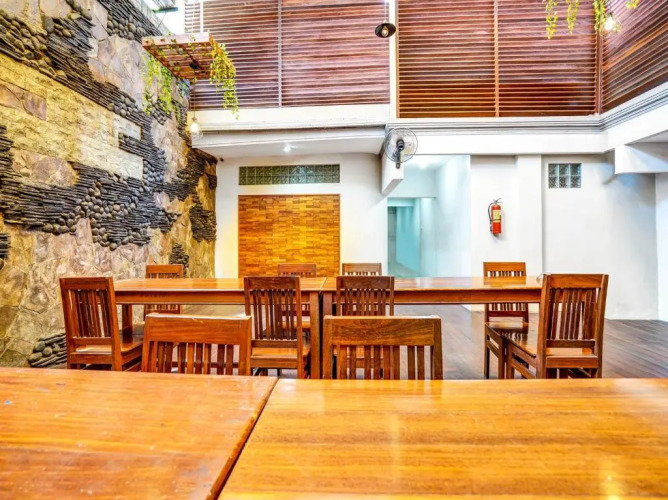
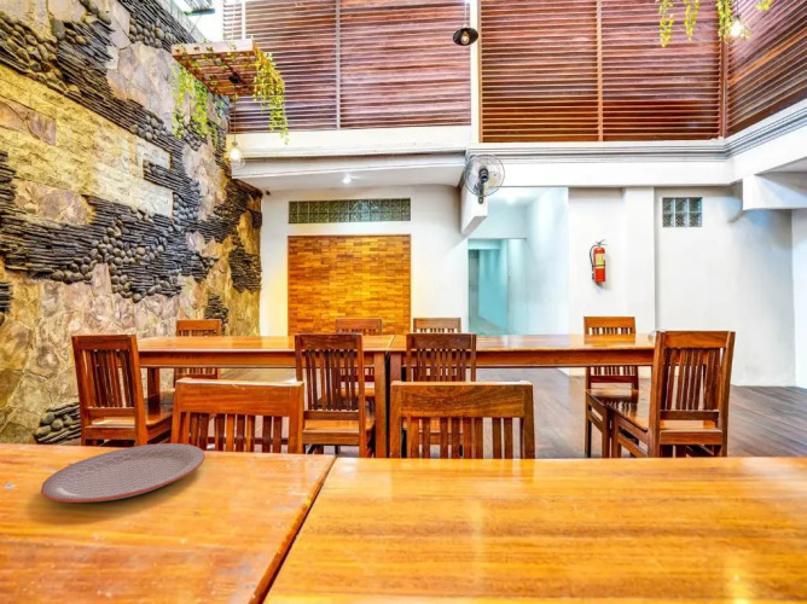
+ plate (130, 472)
